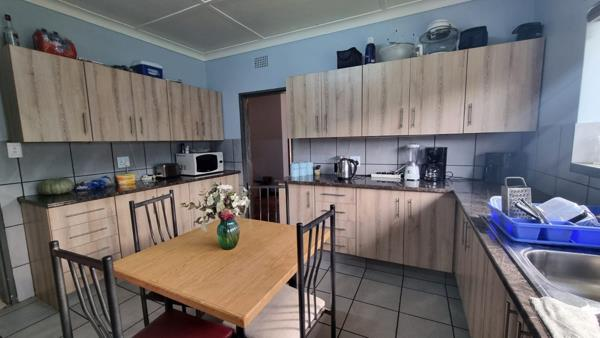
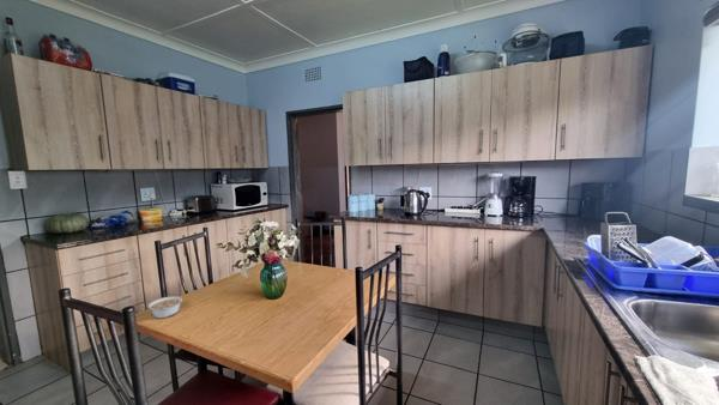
+ legume (165, 307)
